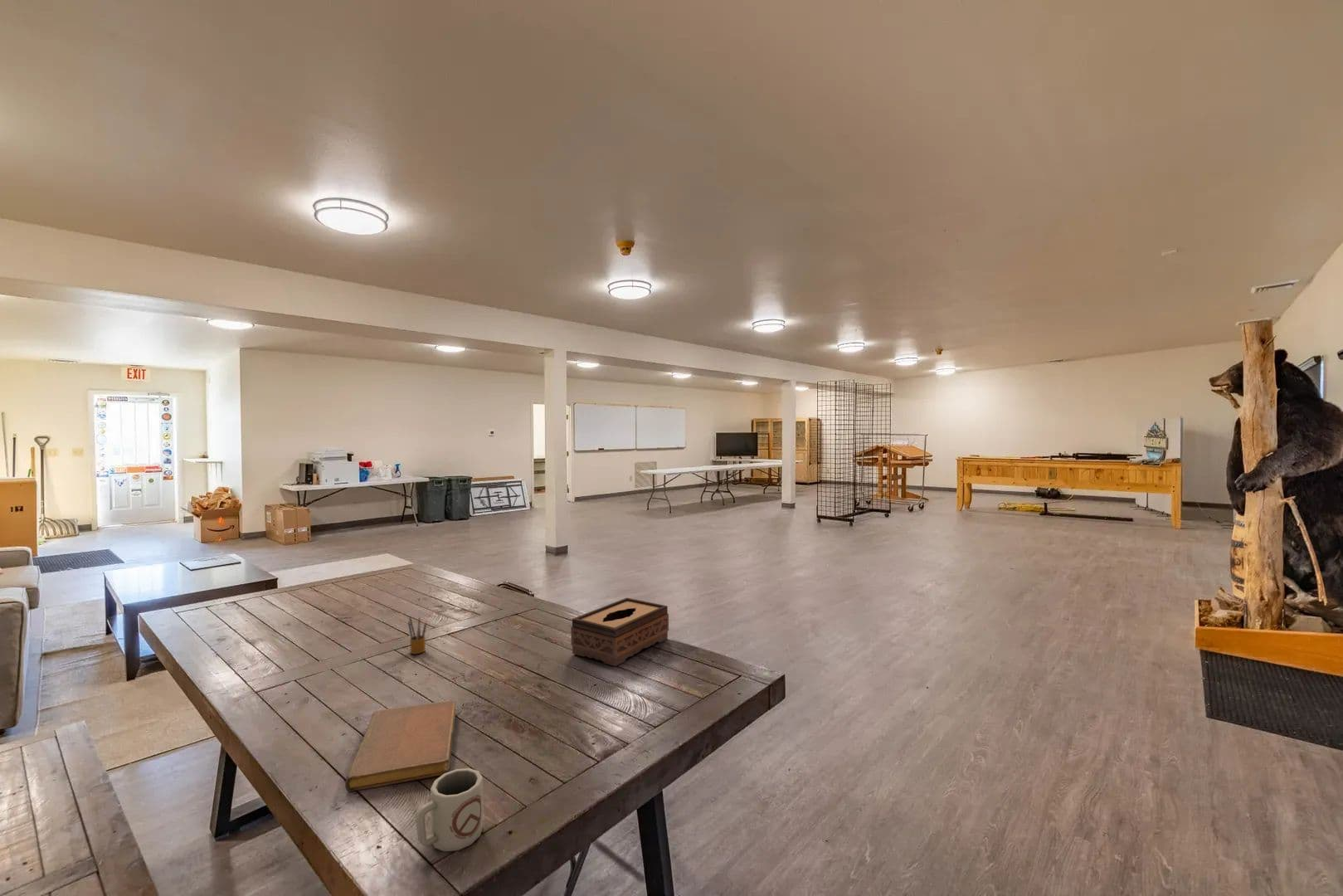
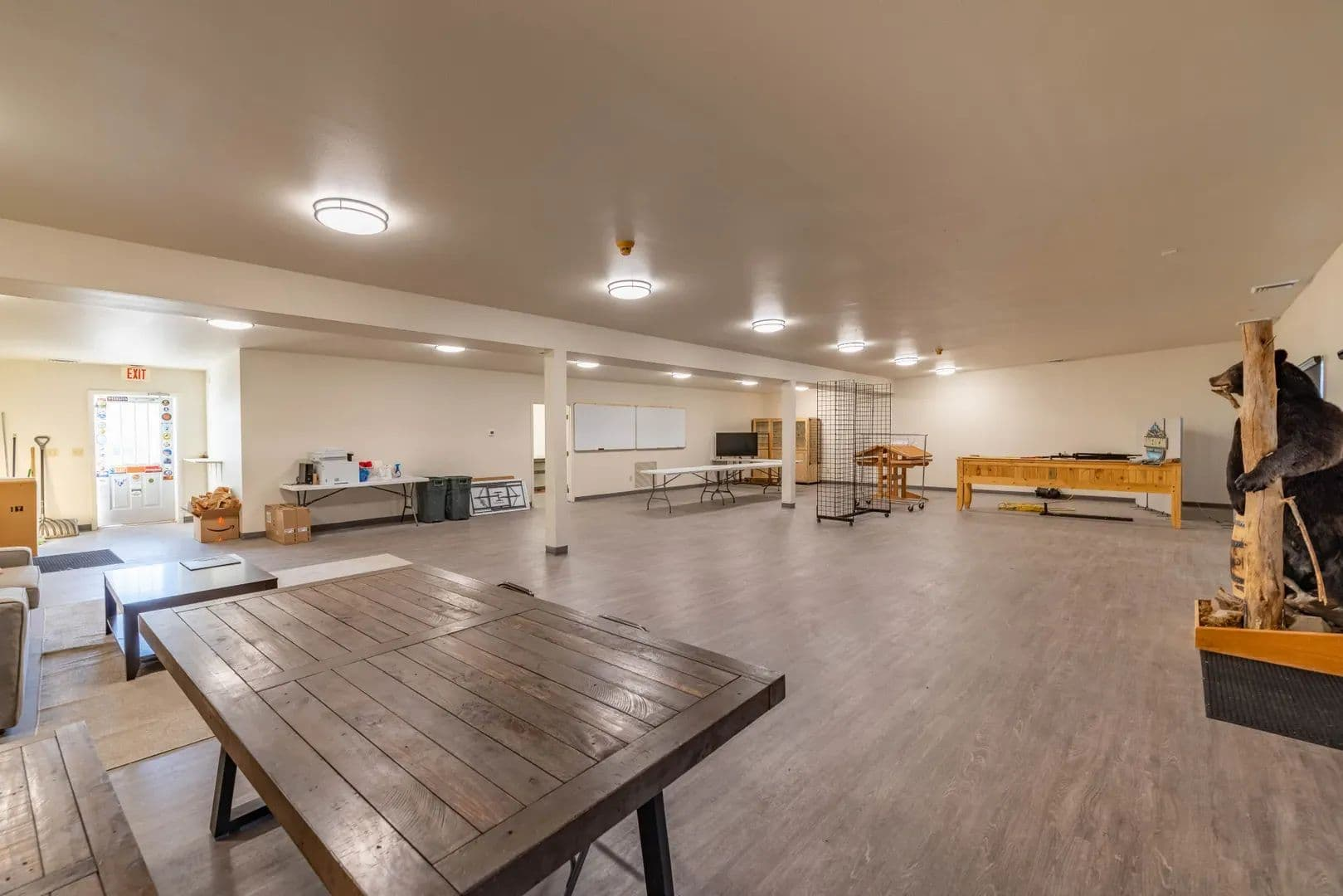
- cup (450, 812)
- notebook (407, 739)
- tissue box (621, 629)
- pencil box (416, 634)
